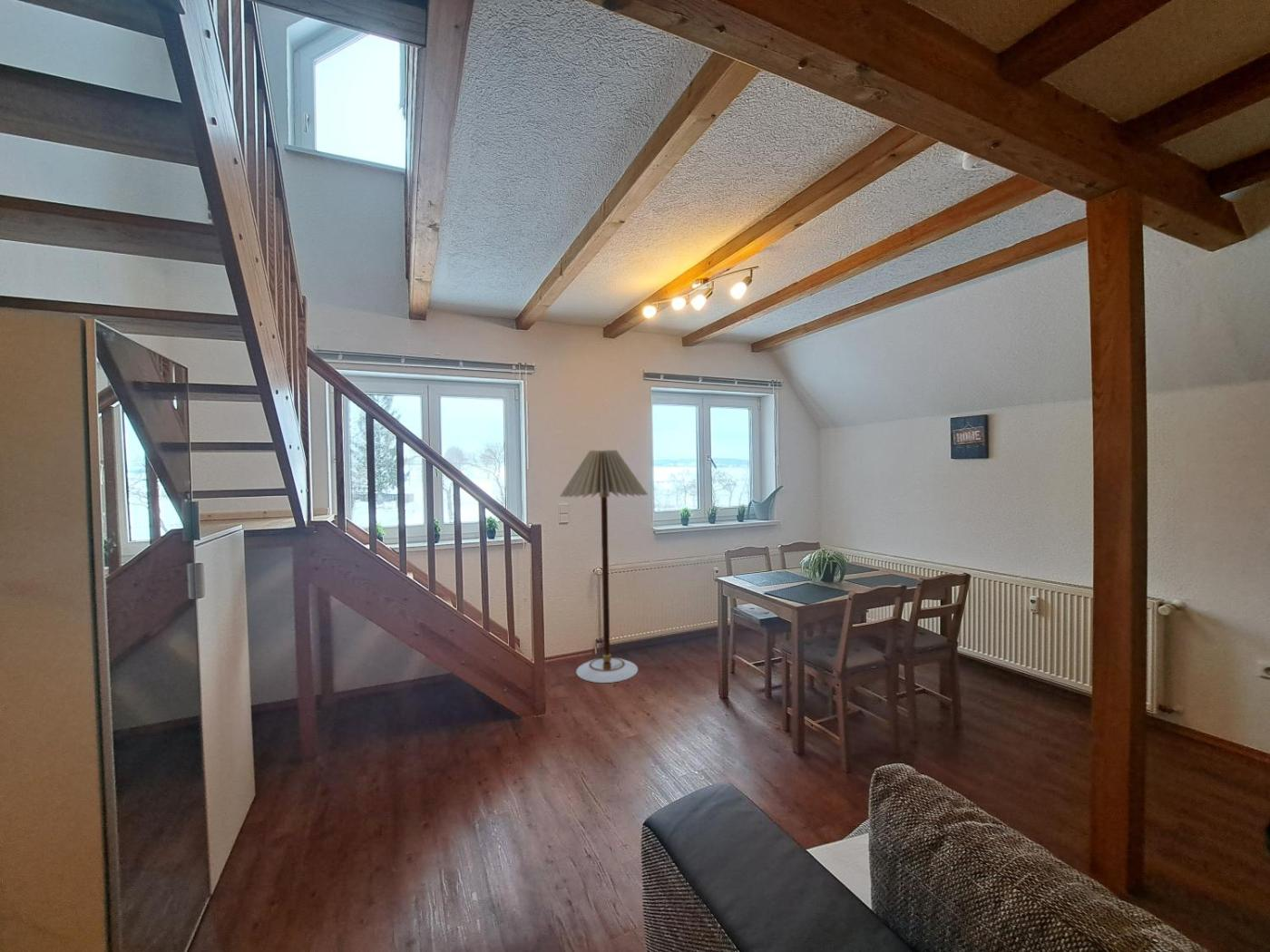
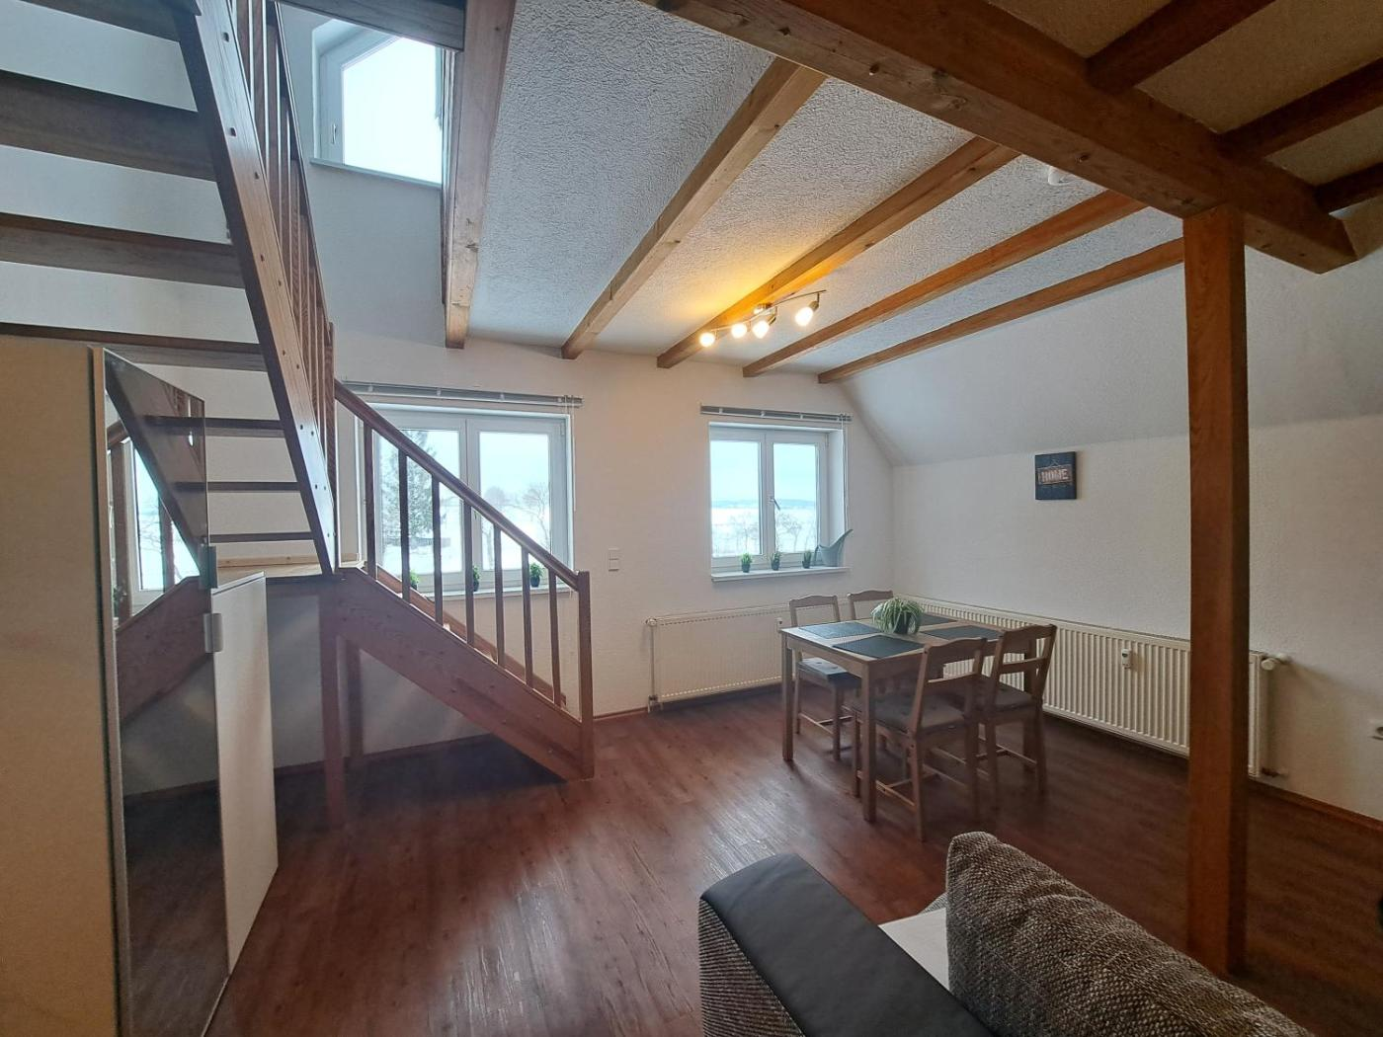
- floor lamp (605, 560)
